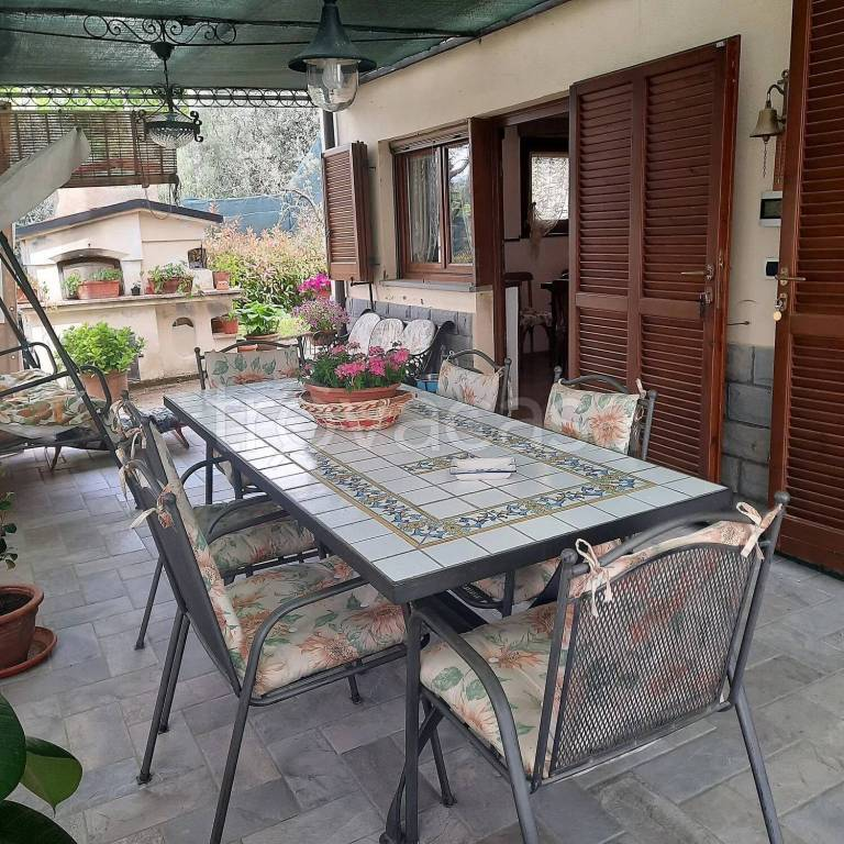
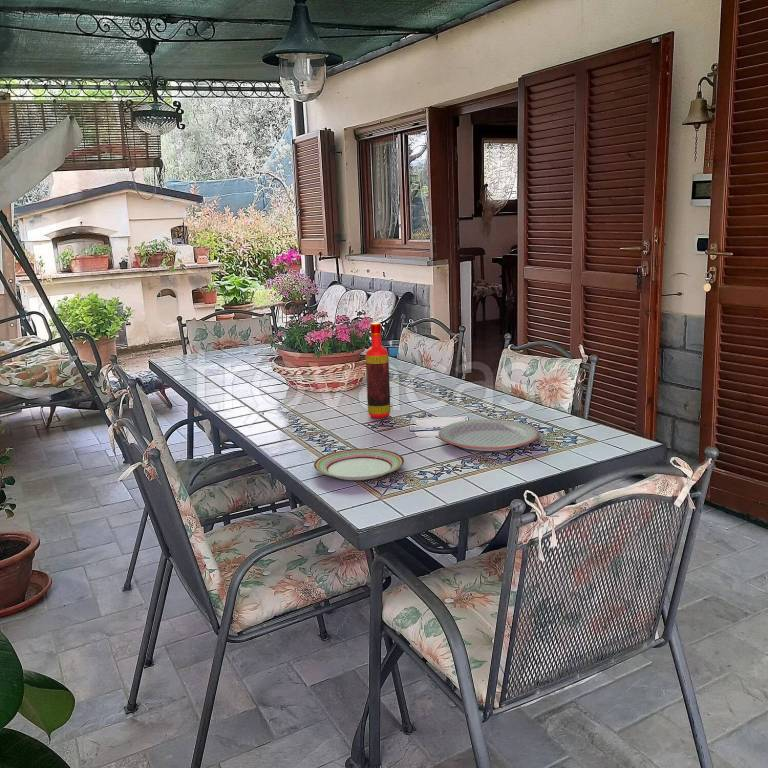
+ bottle (377, 370)
+ plate (359, 465)
+ plate (488, 436)
